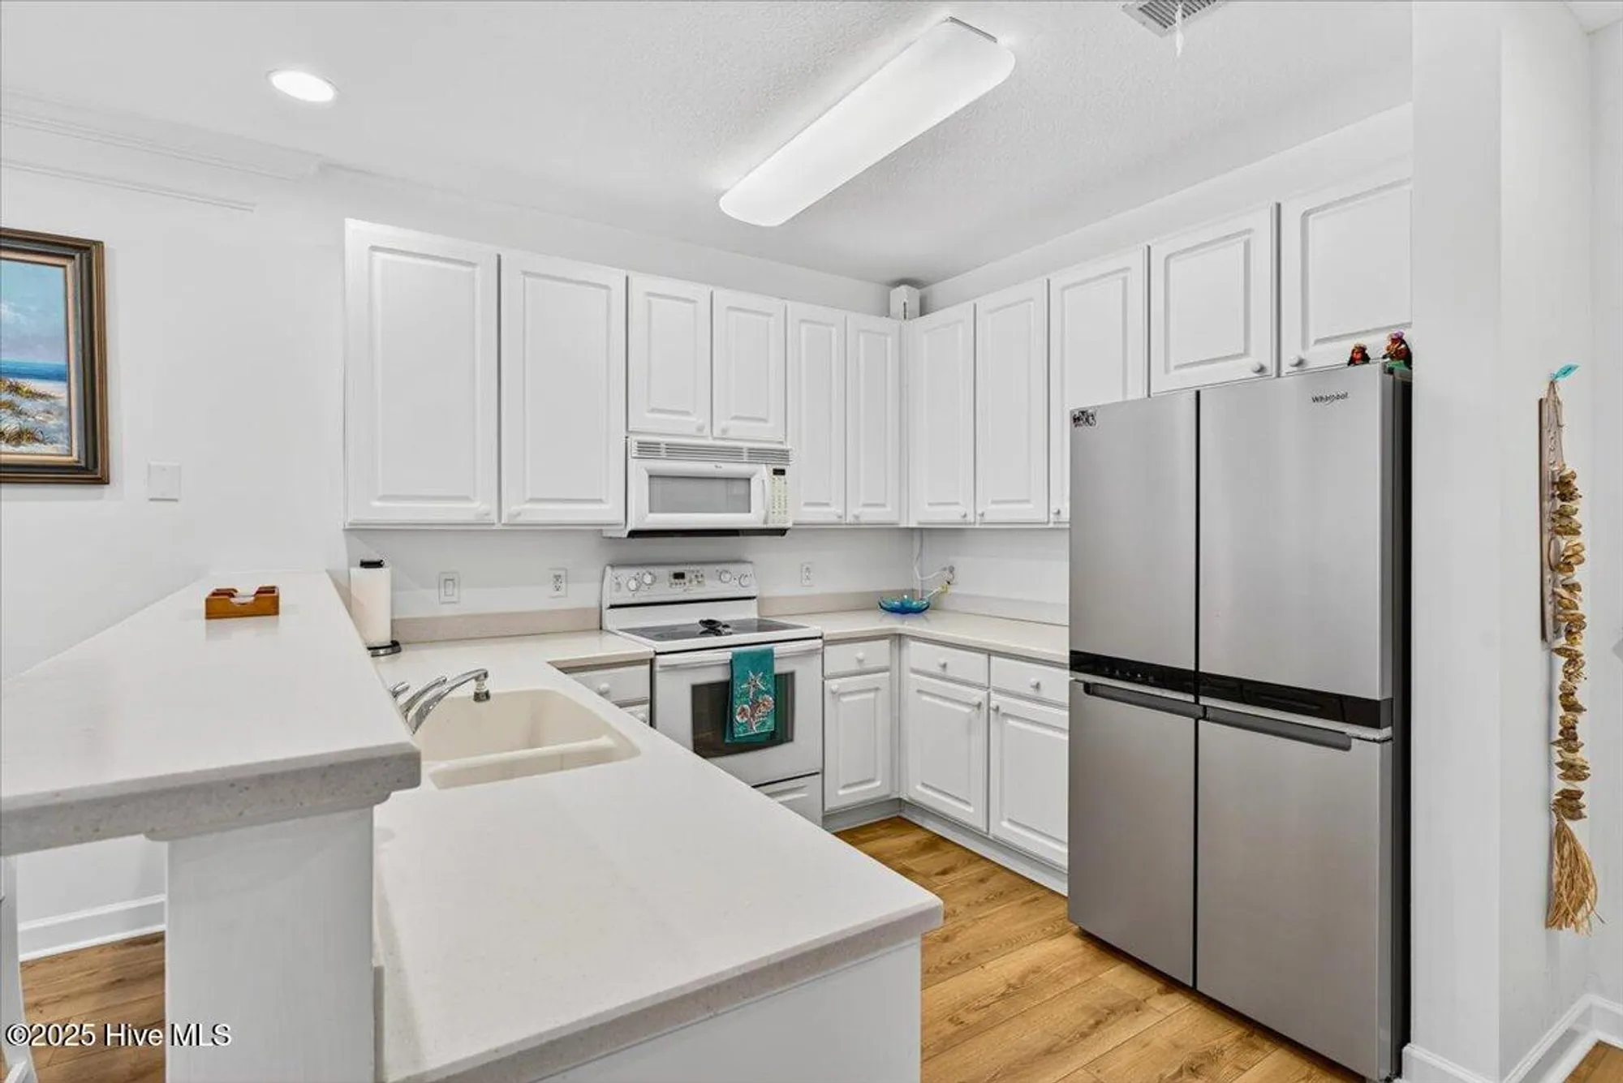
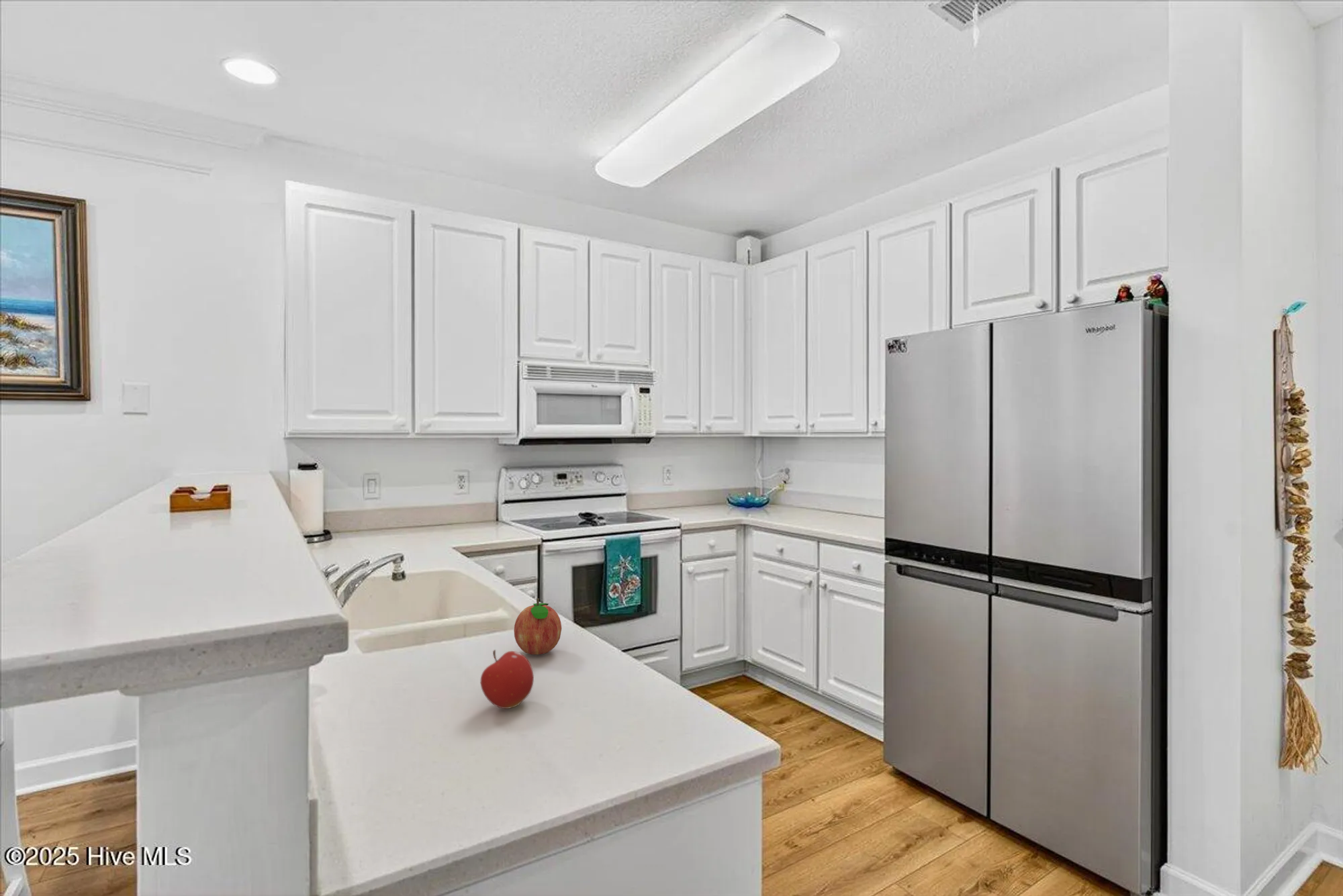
+ fruit (507, 678)
+ fruit (538, 625)
